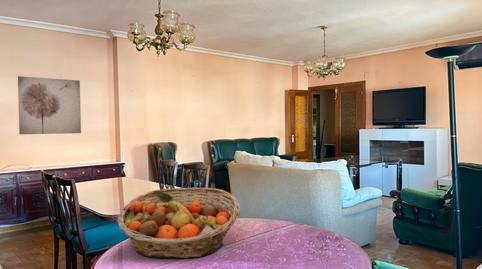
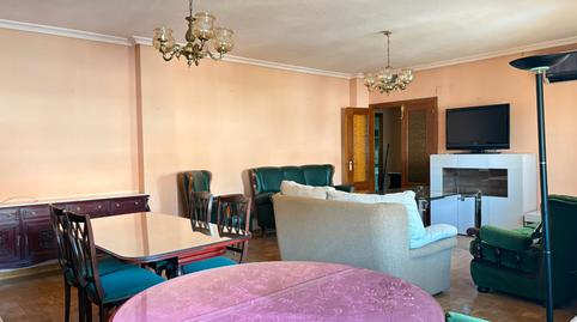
- fruit basket (179, 219)
- wall art (51, 106)
